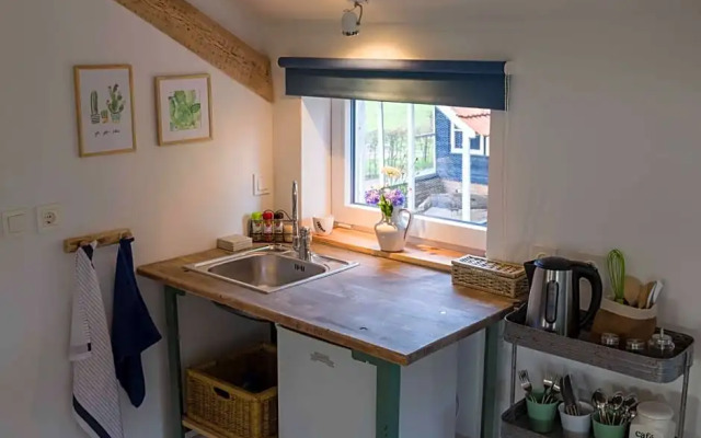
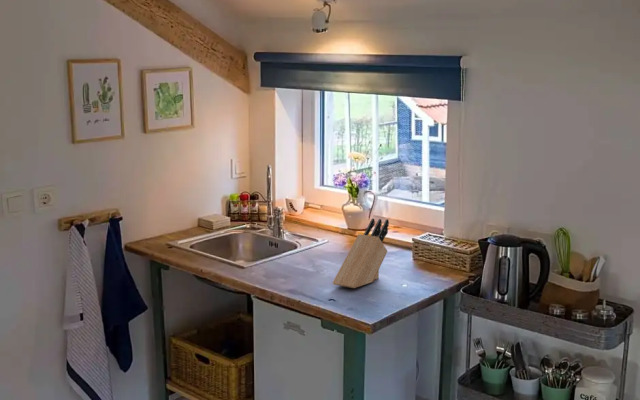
+ knife block (363, 251)
